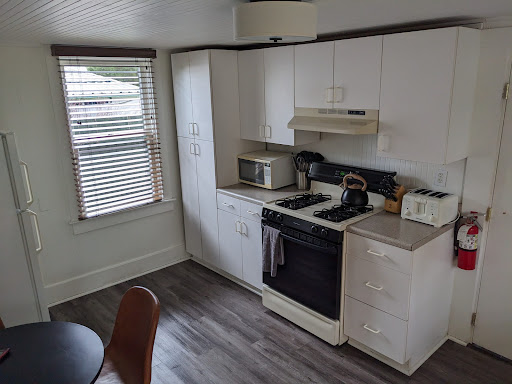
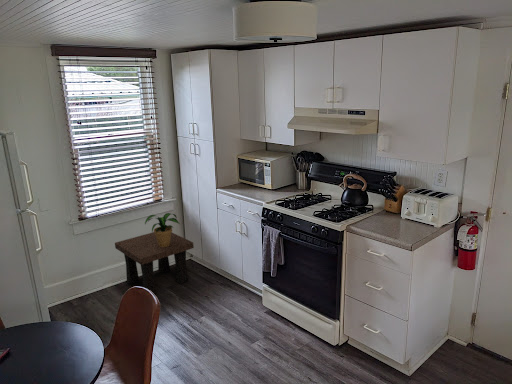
+ side table (154, 260)
+ potted plant (162, 229)
